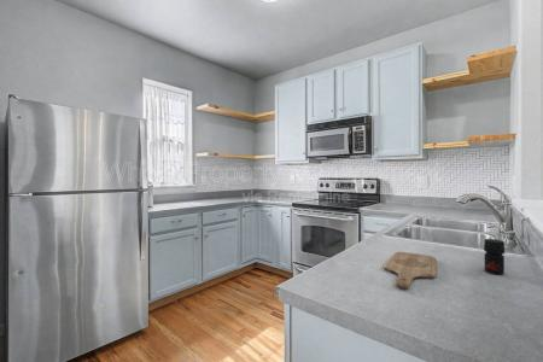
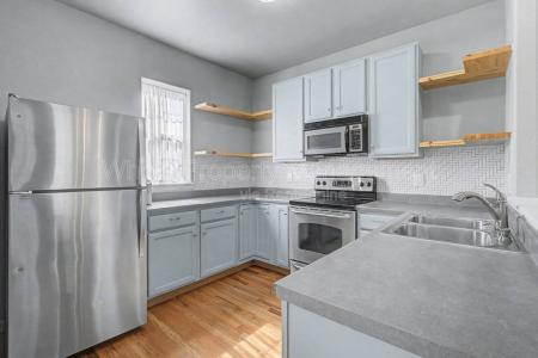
- cutting board (409, 268)
- jar (494, 256)
